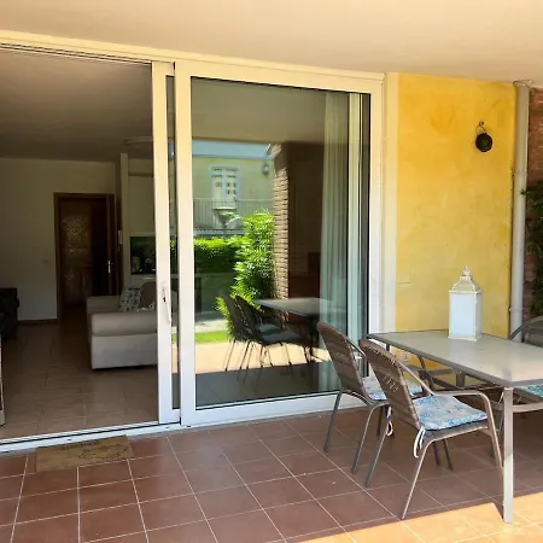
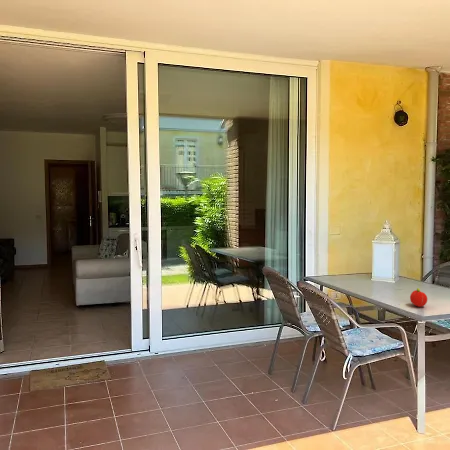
+ fruit (418, 297)
